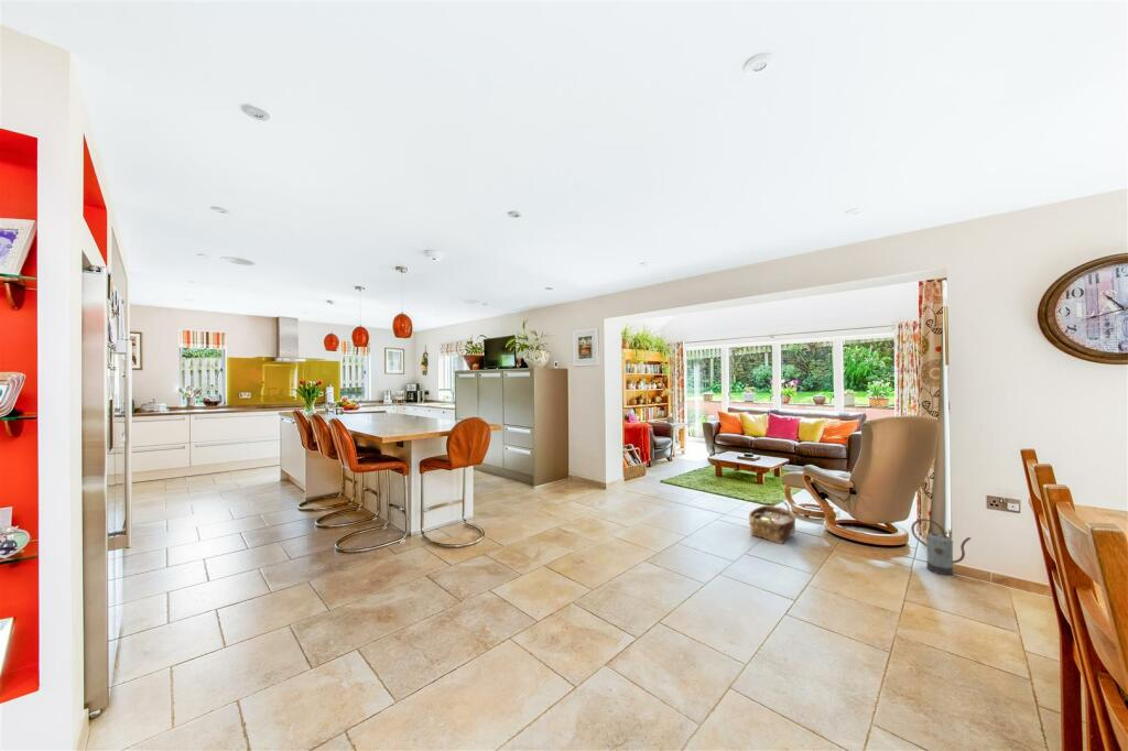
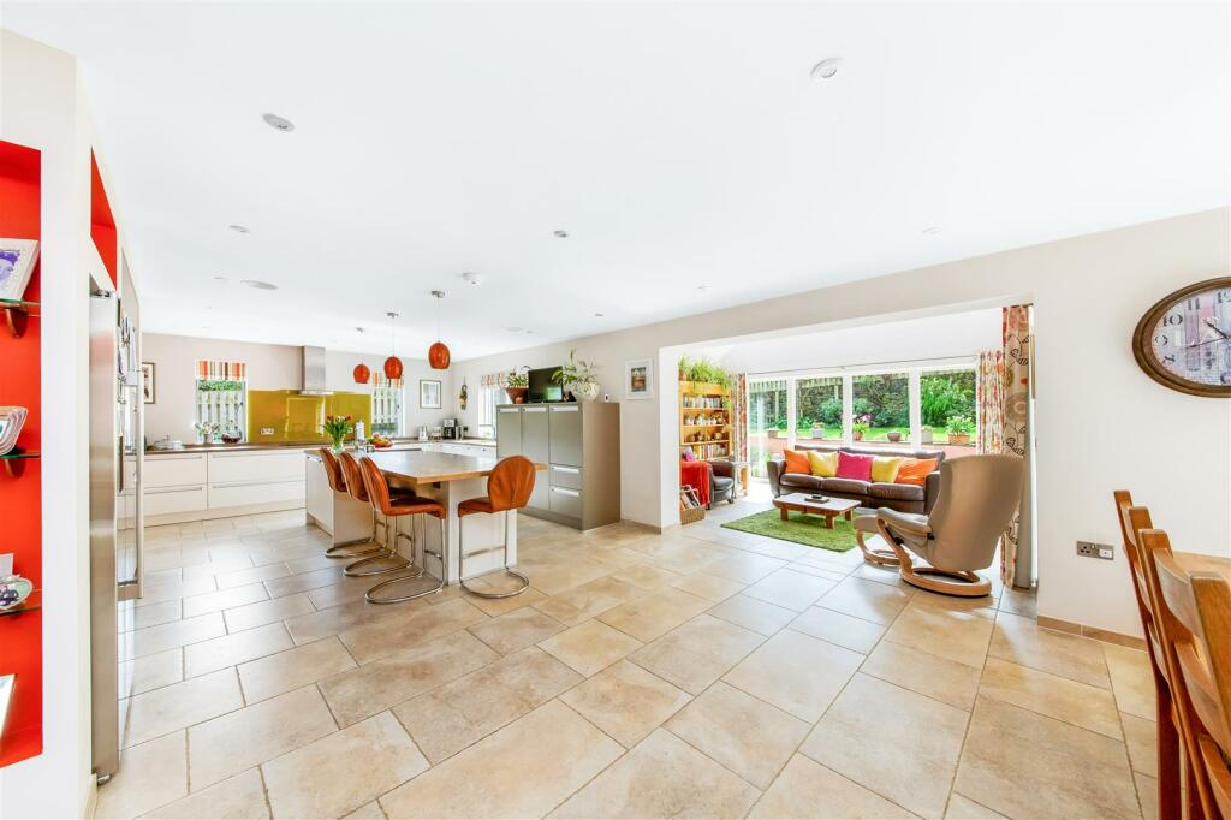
- watering can (940, 546)
- woven basket (772, 520)
